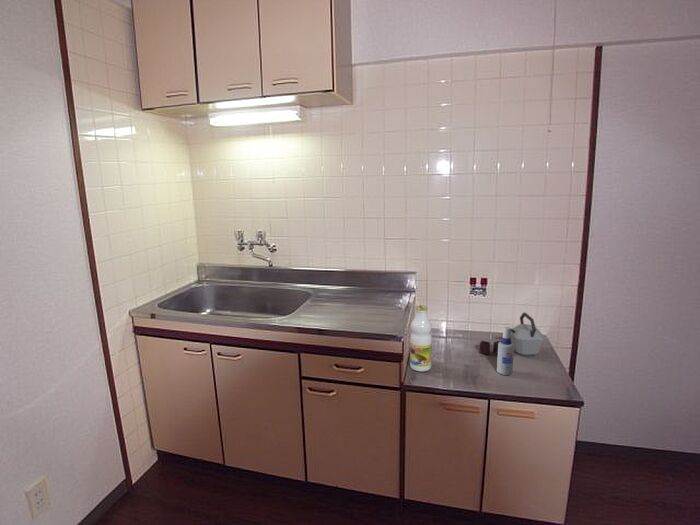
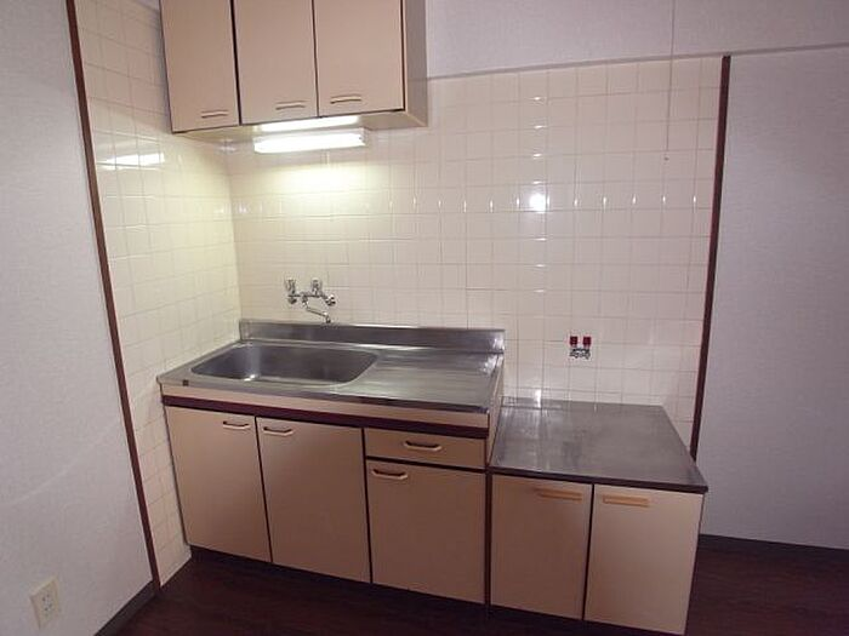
- spray bottle (505, 350)
- bottle (421, 337)
- kettle (511, 334)
